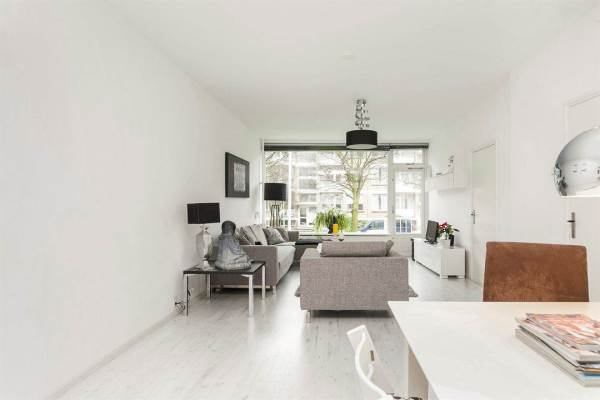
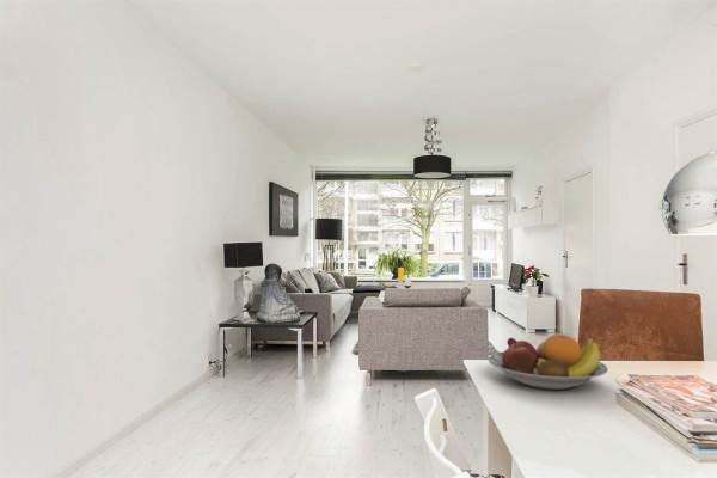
+ fruit bowl (545, 357)
